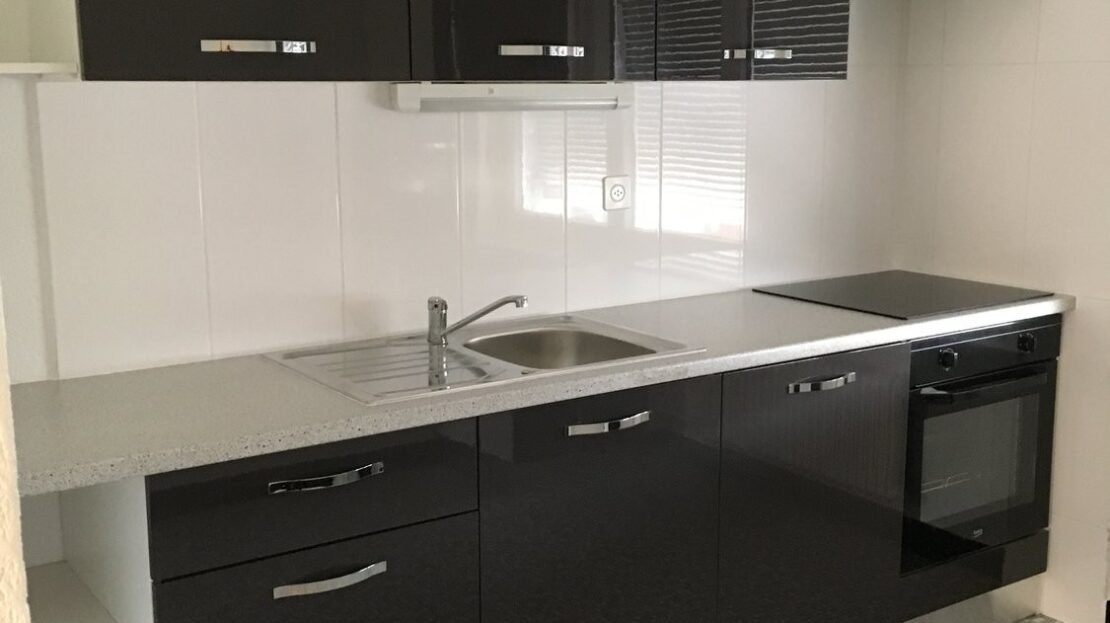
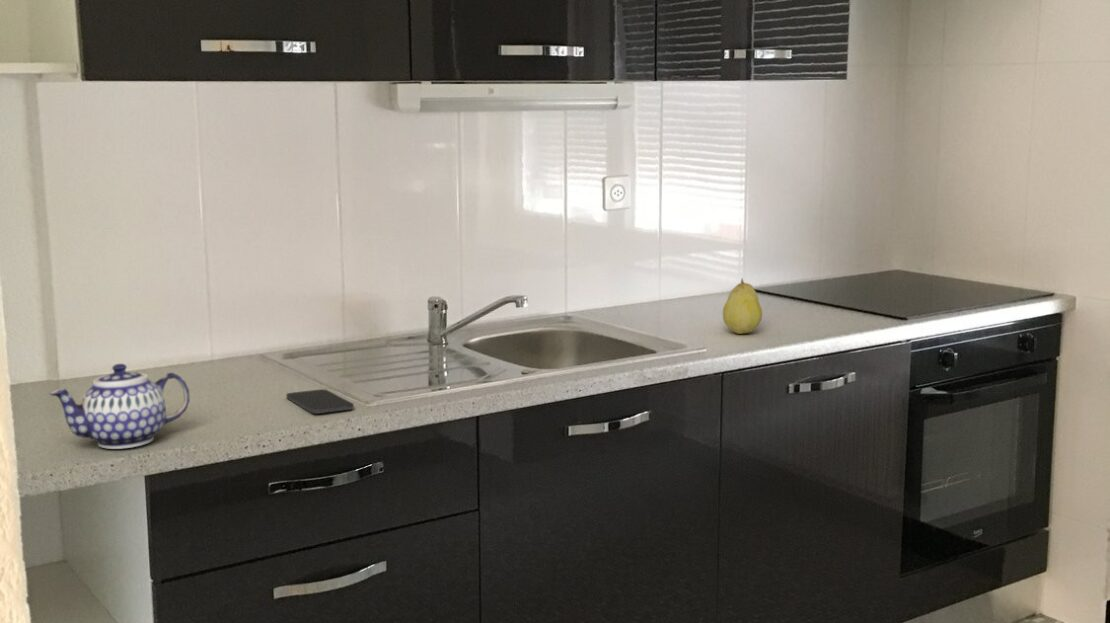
+ smartphone (319, 401)
+ fruit (743, 305)
+ teapot (122, 403)
